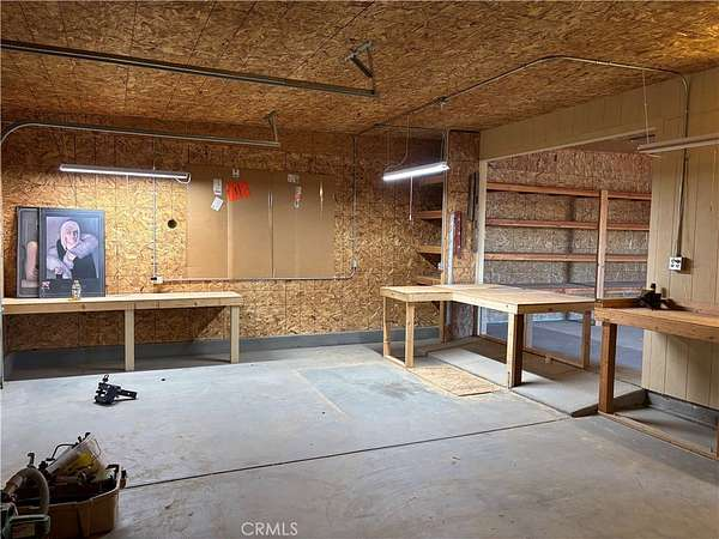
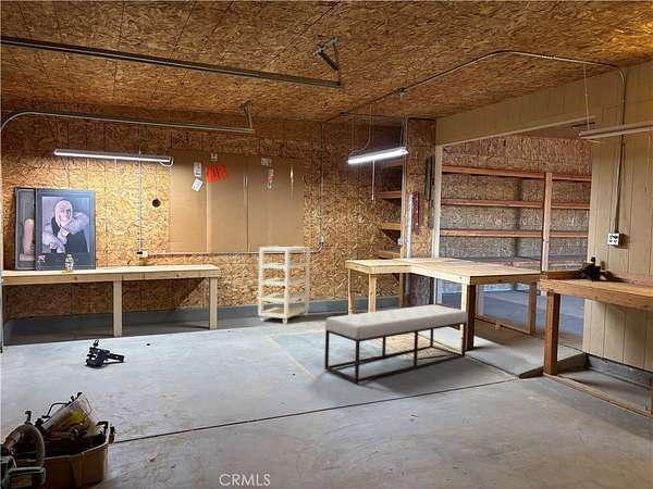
+ shelving unit (284, 283)
+ bench (397, 335)
